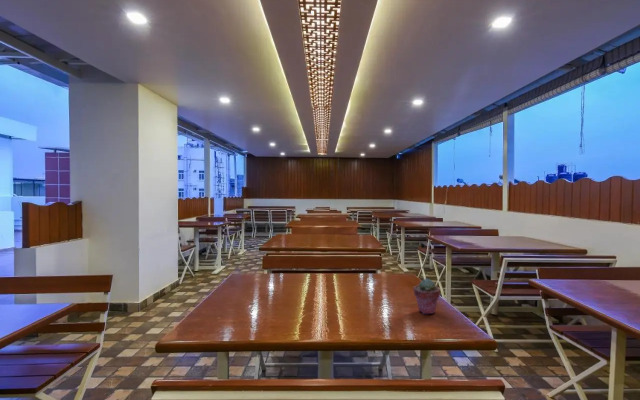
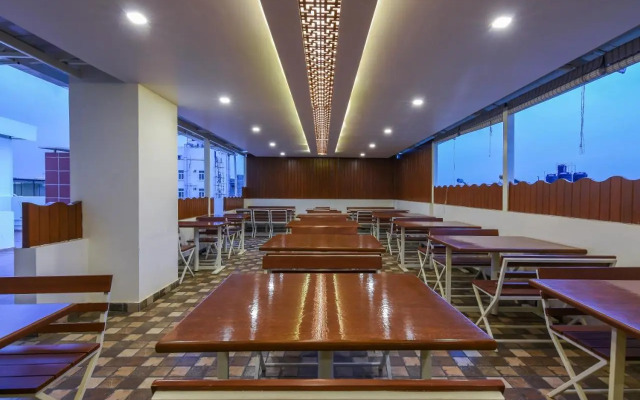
- potted succulent (426, 294)
